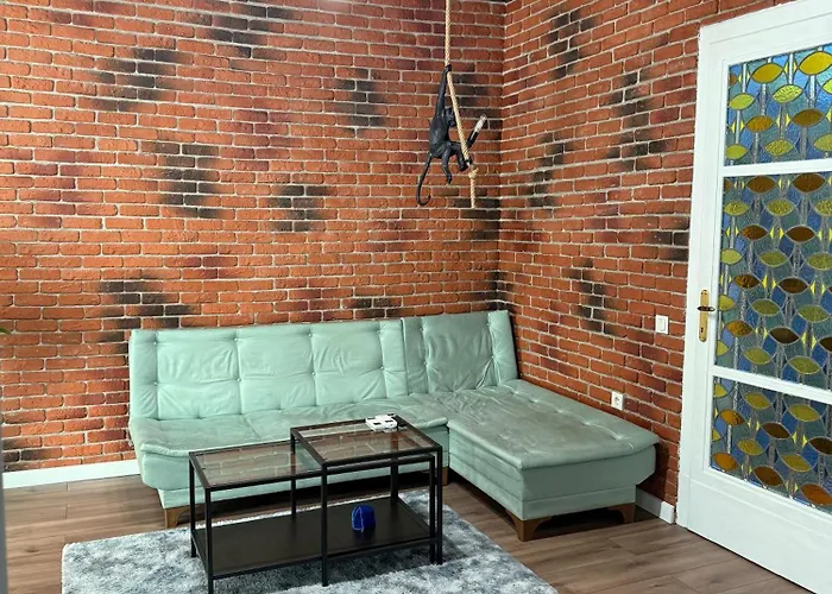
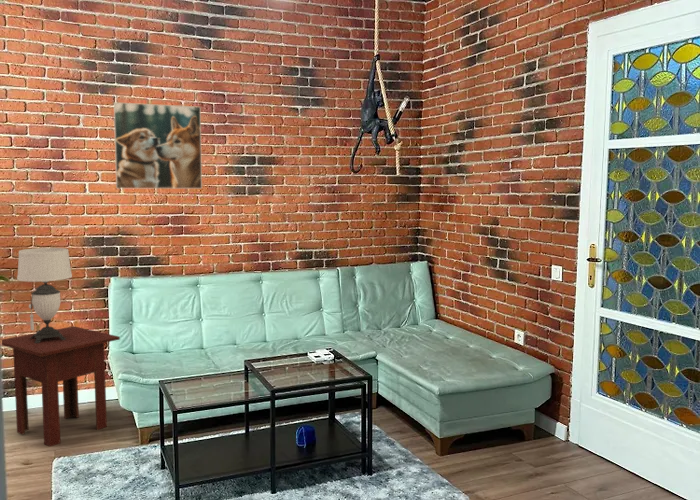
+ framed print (159, 146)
+ side table (63, 384)
+ table lamp (45, 294)
